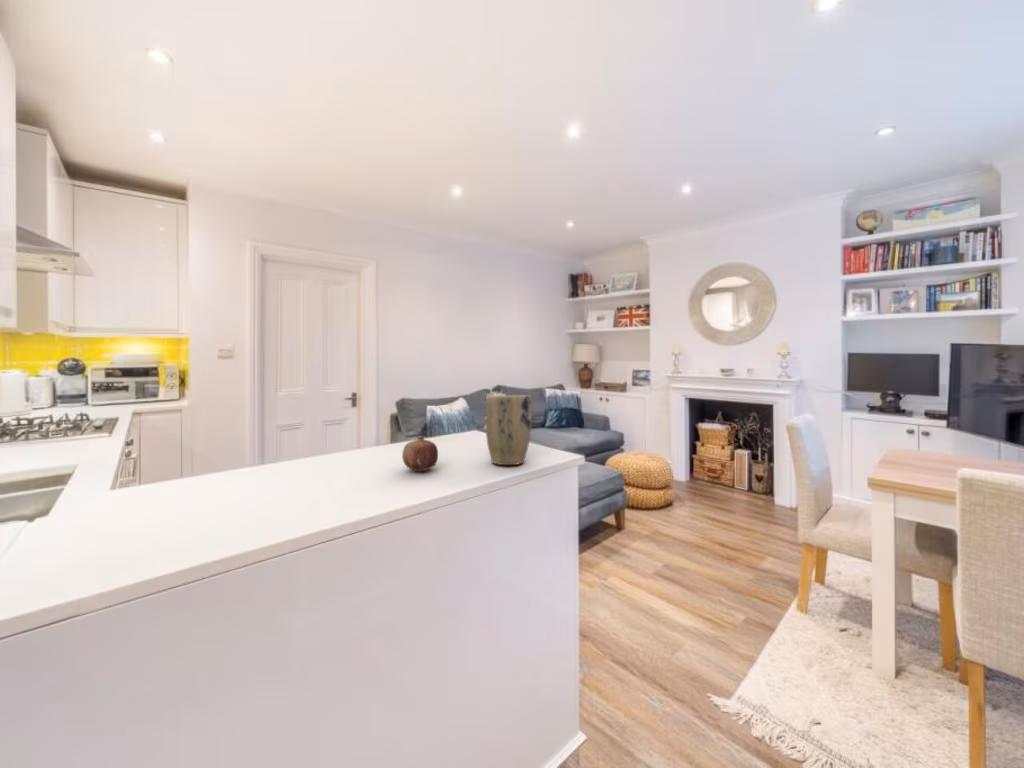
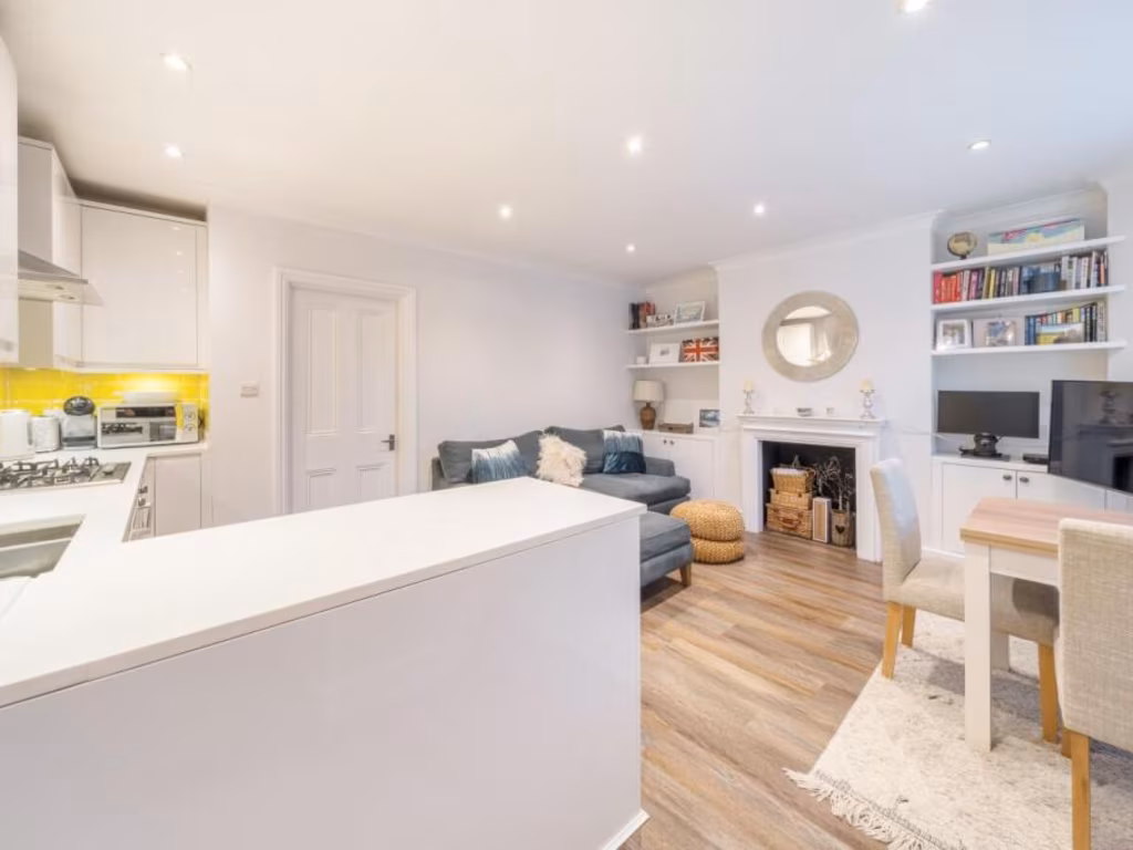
- fruit (420, 453)
- plant pot (508, 428)
